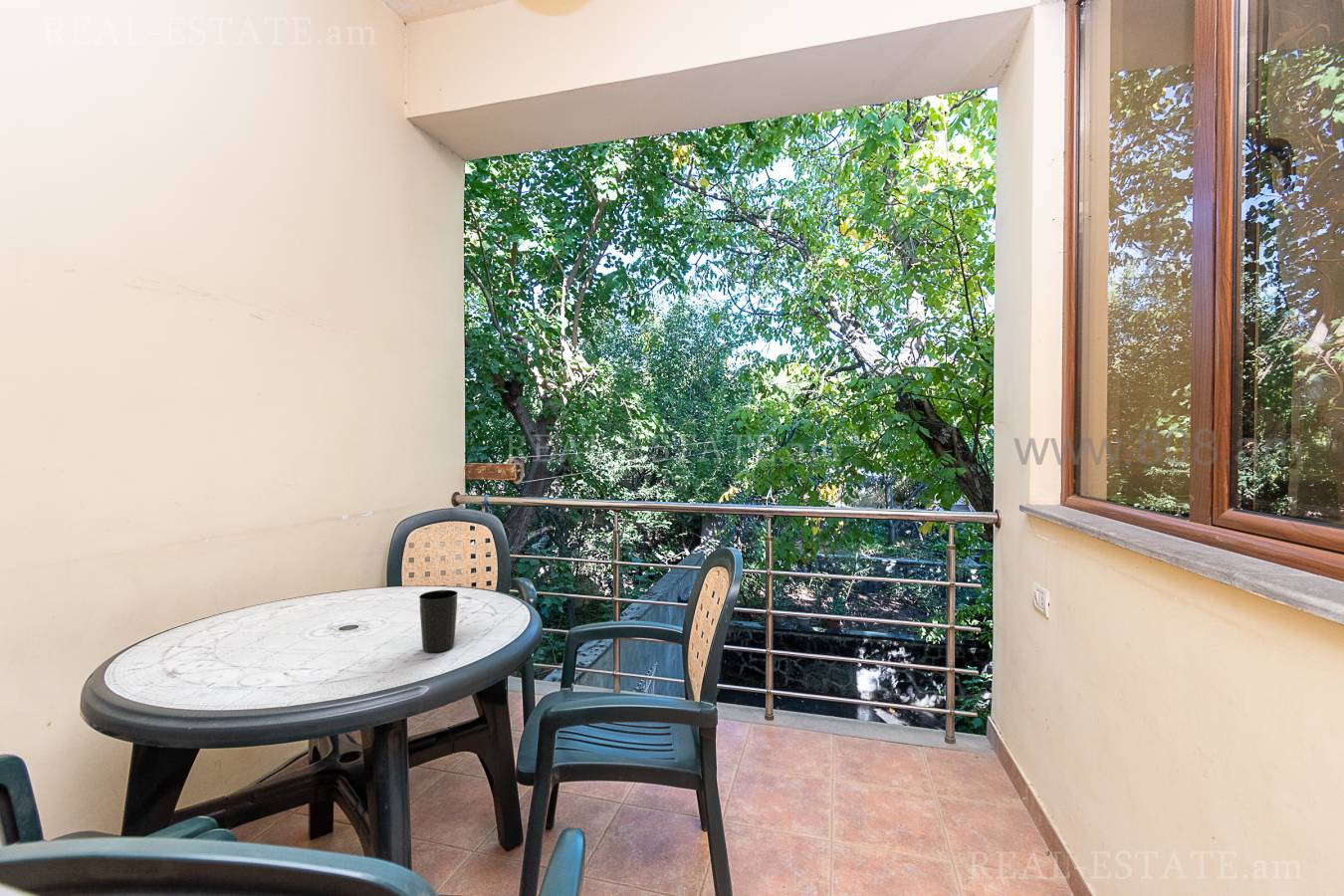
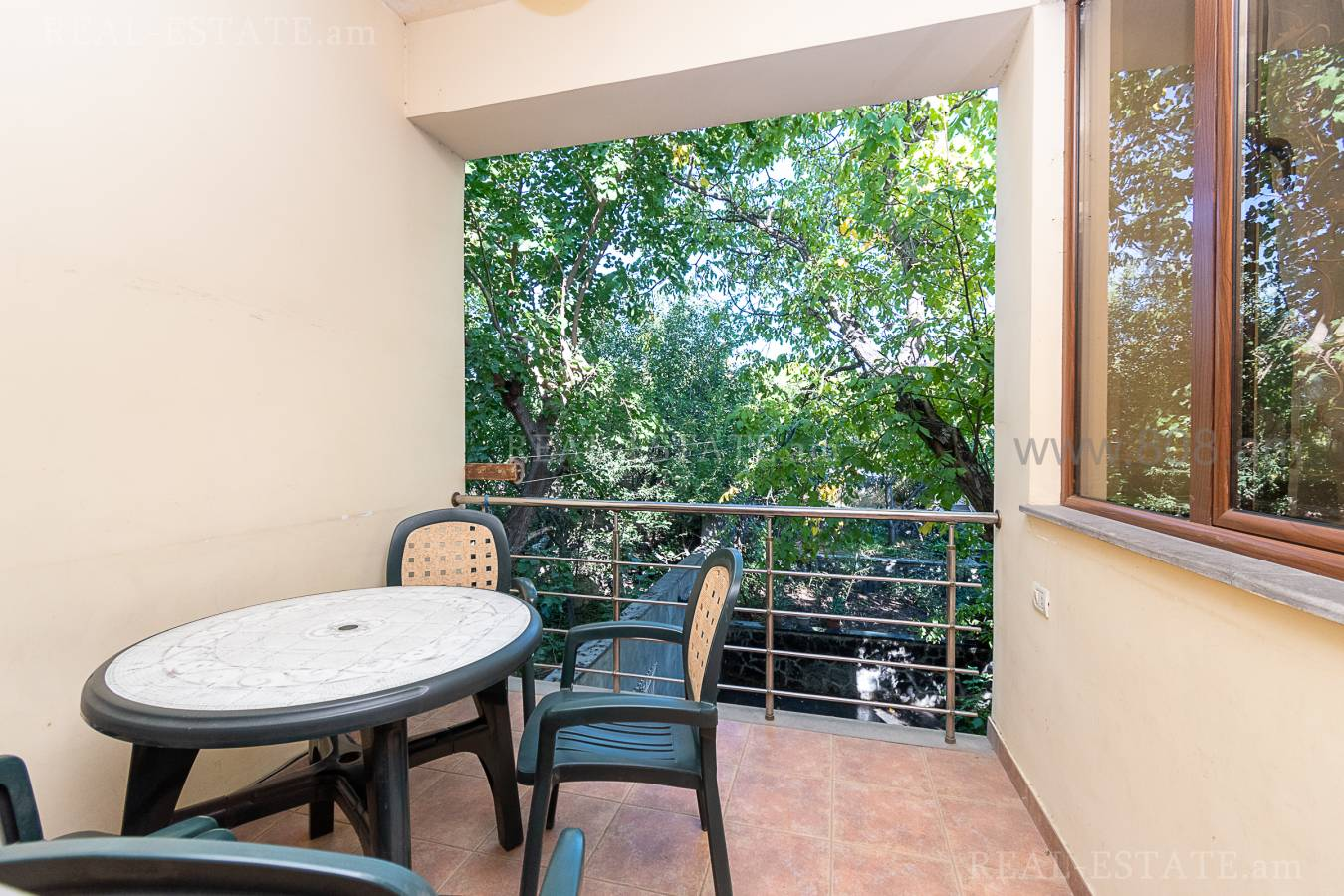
- cup (438, 620)
